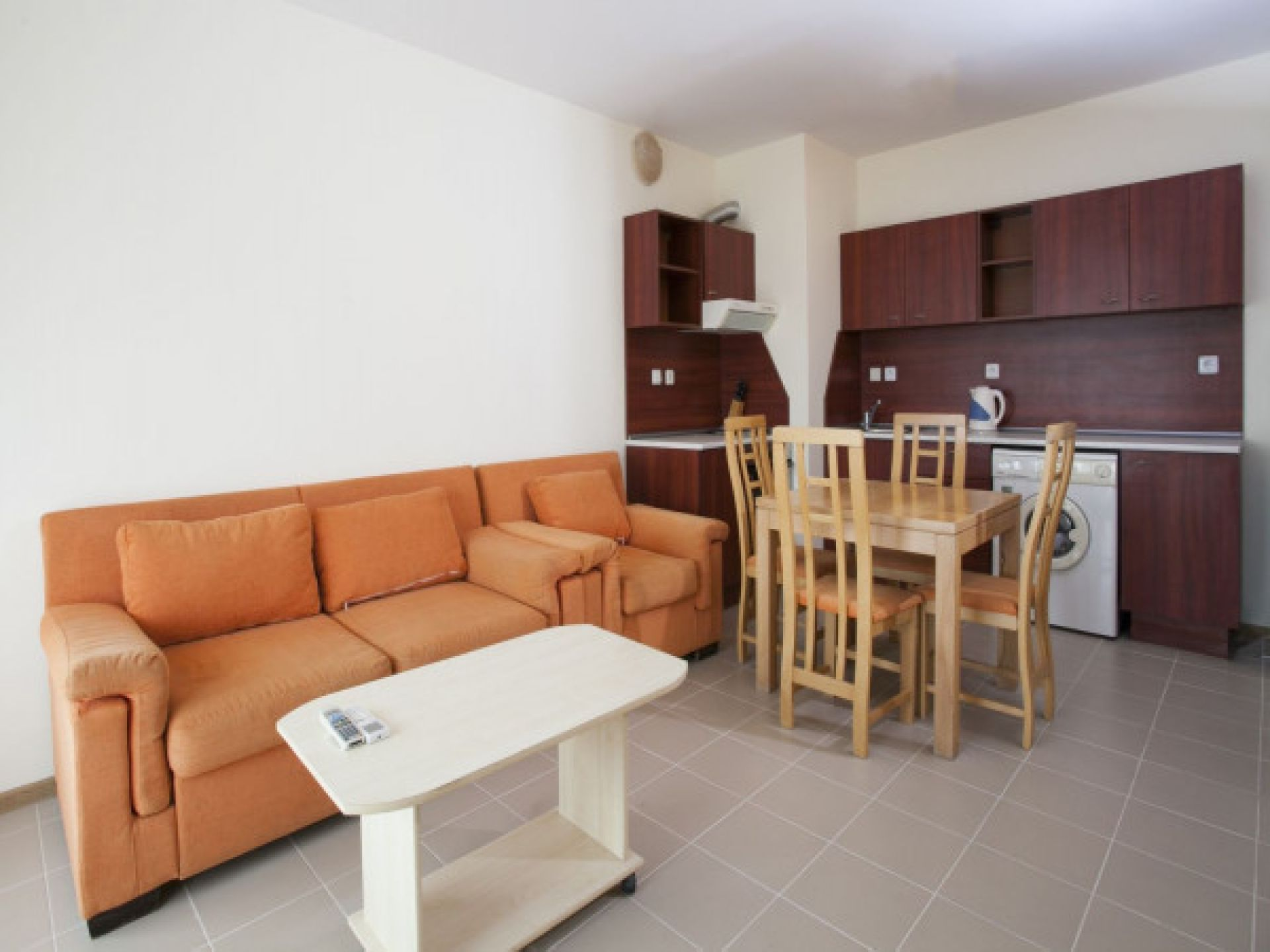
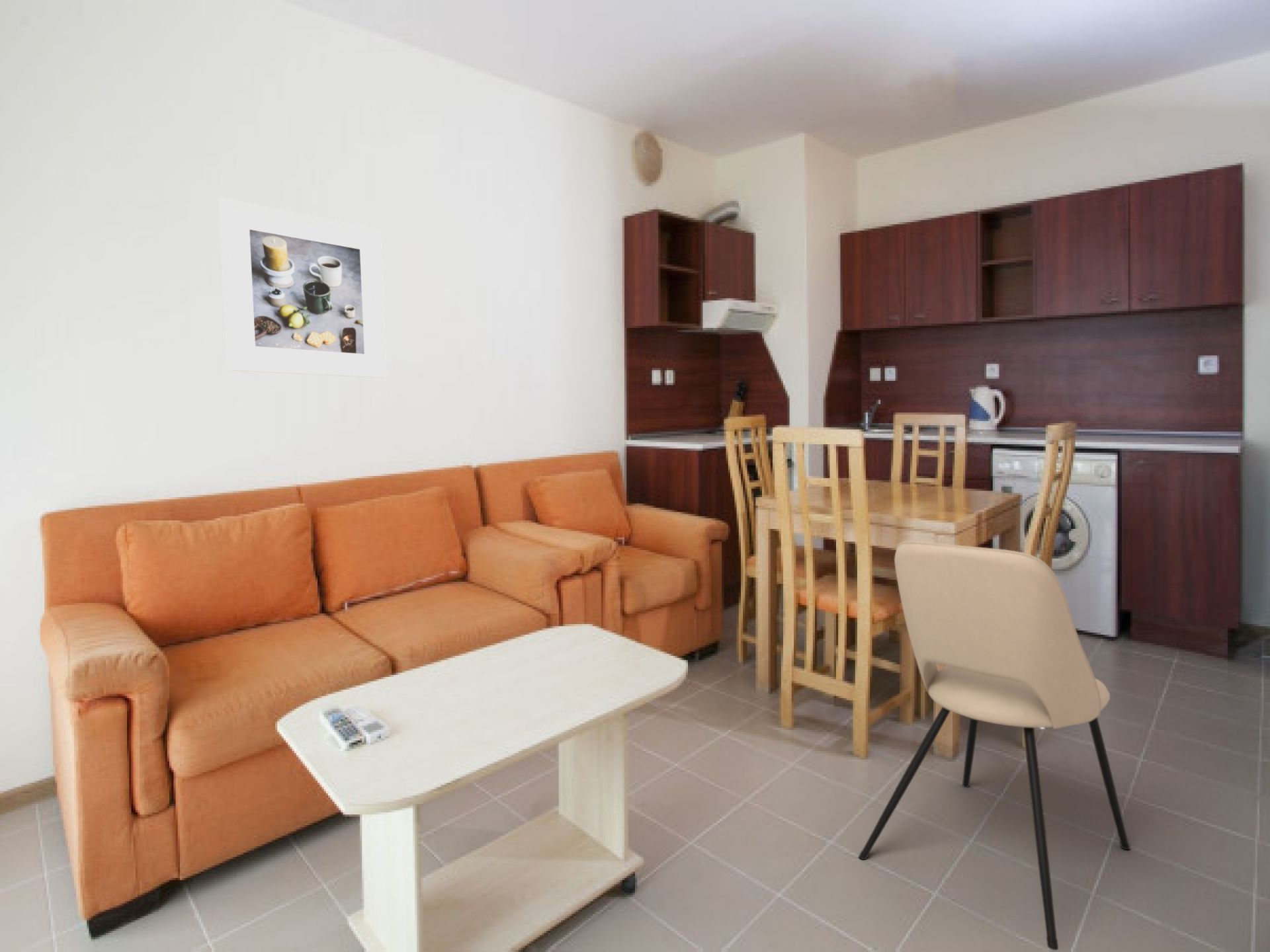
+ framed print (310, 295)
+ dining chair (997, 696)
